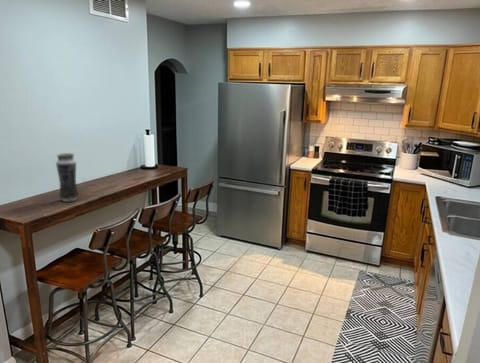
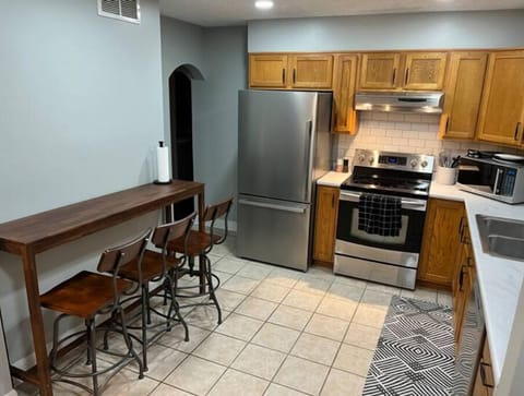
- vase (67, 177)
